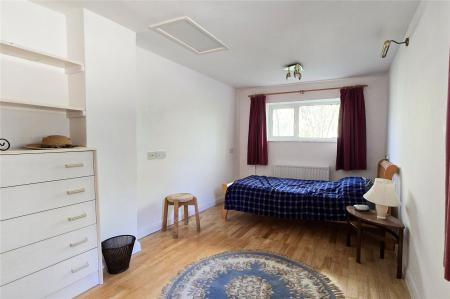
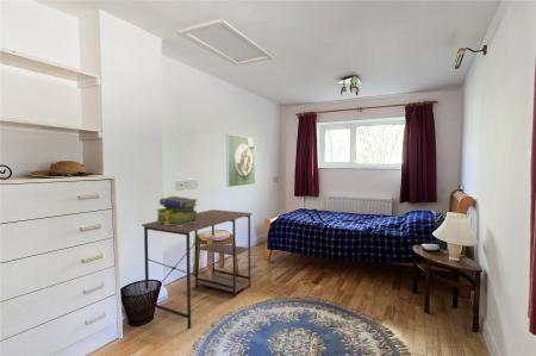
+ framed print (242, 161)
+ stack of books (177, 210)
+ desk (197, 258)
